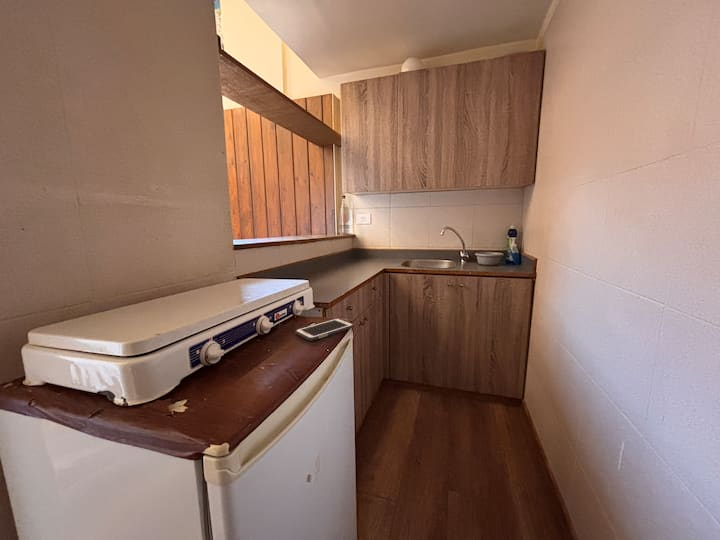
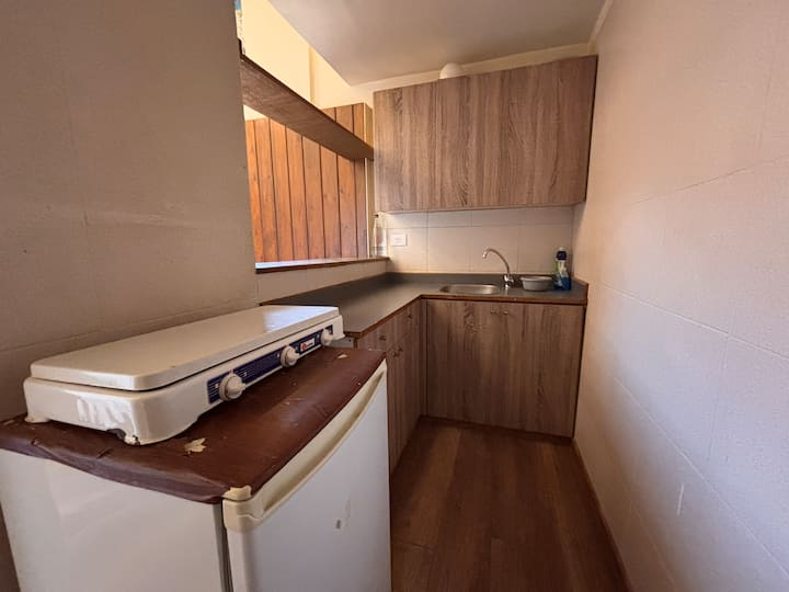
- cell phone (325, 328)
